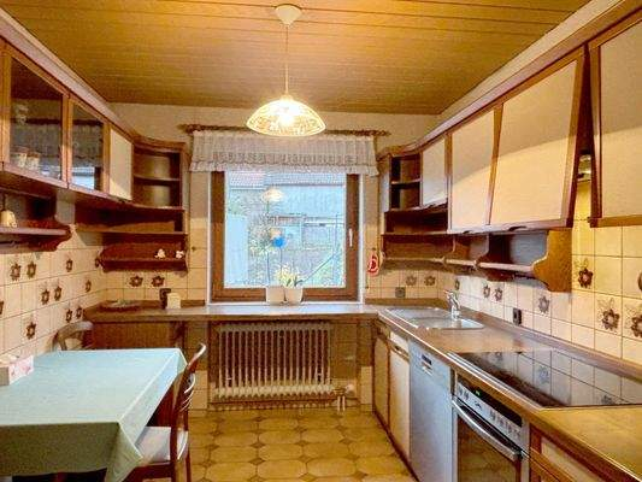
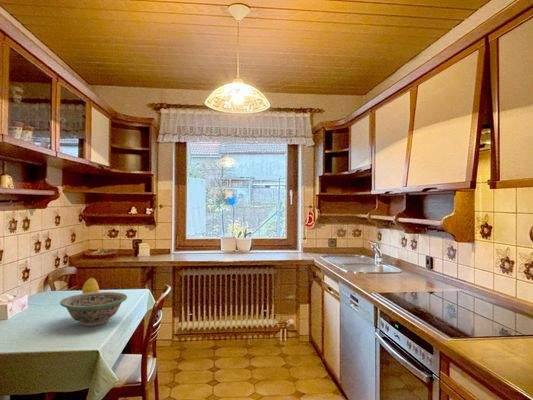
+ decorative bowl (94, 310)
+ fruit (90, 286)
